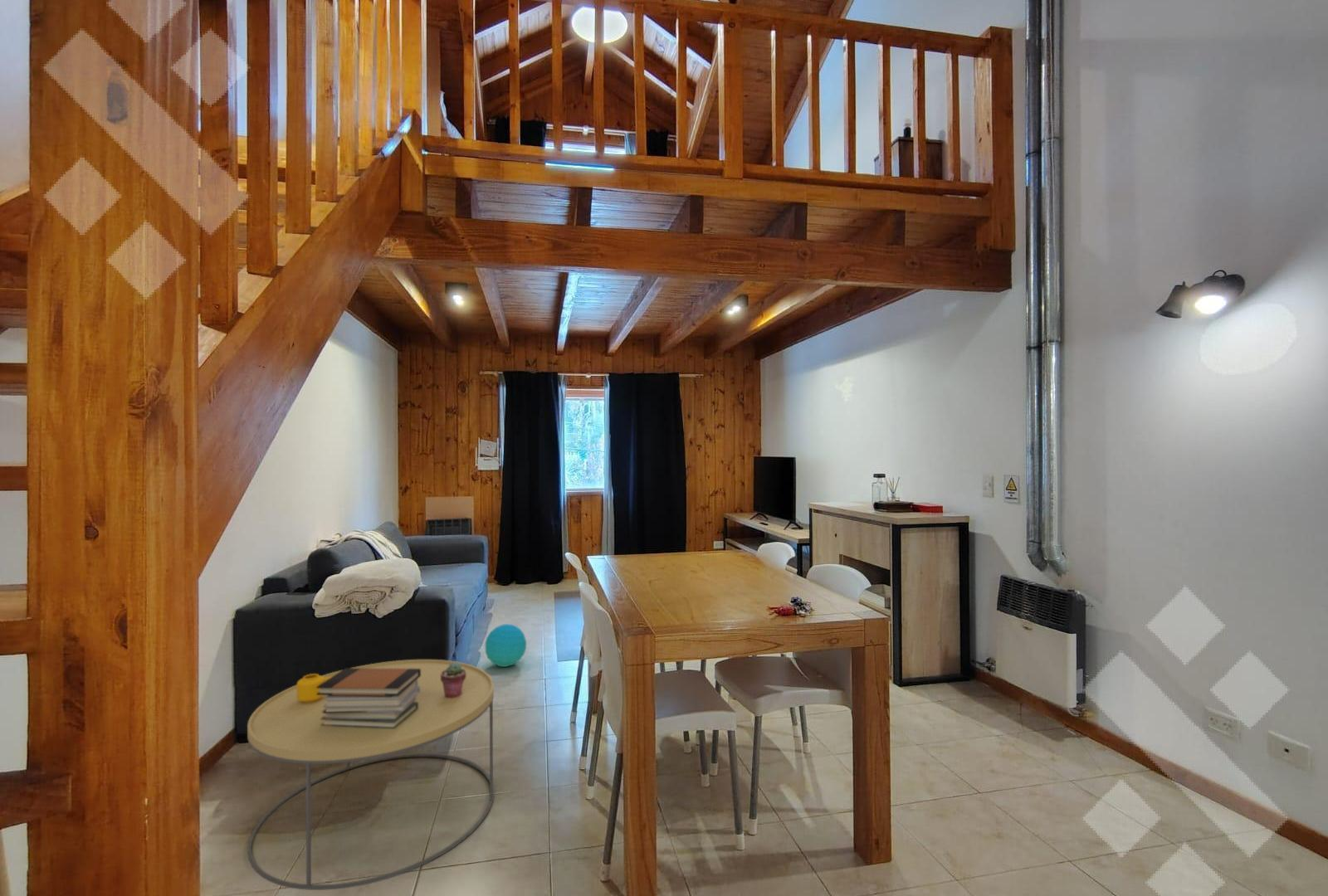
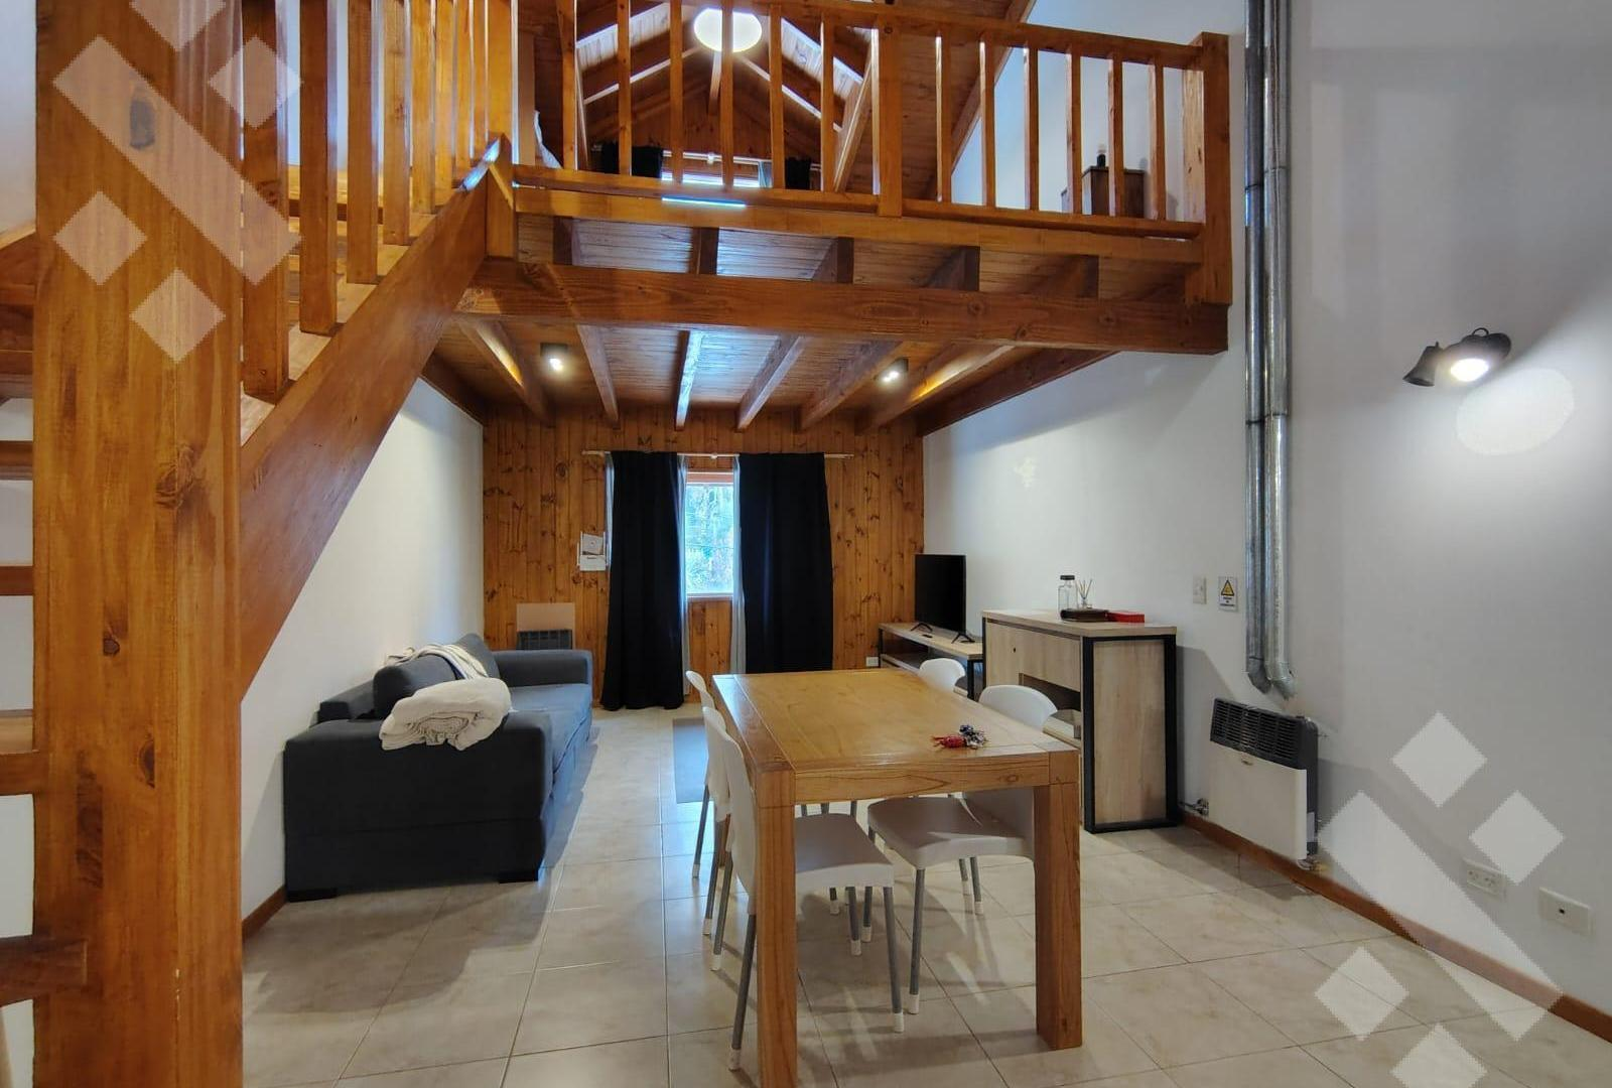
- mug (315, 684)
- potted succulent (453, 675)
- ball (505, 645)
- book stack (371, 694)
- coffee table (380, 753)
